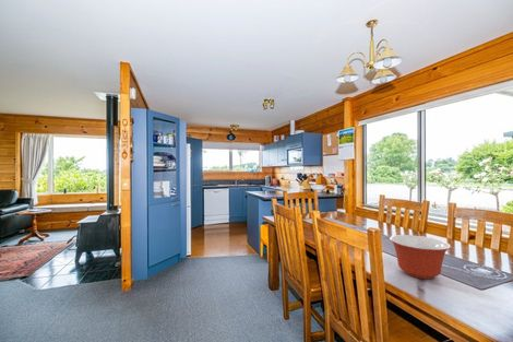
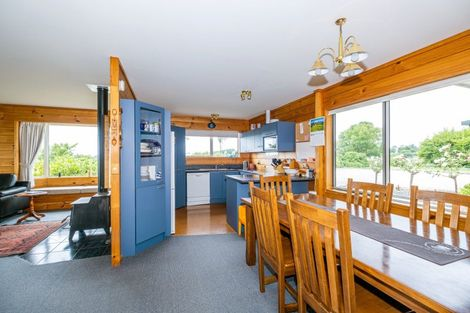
- mixing bowl (418, 257)
